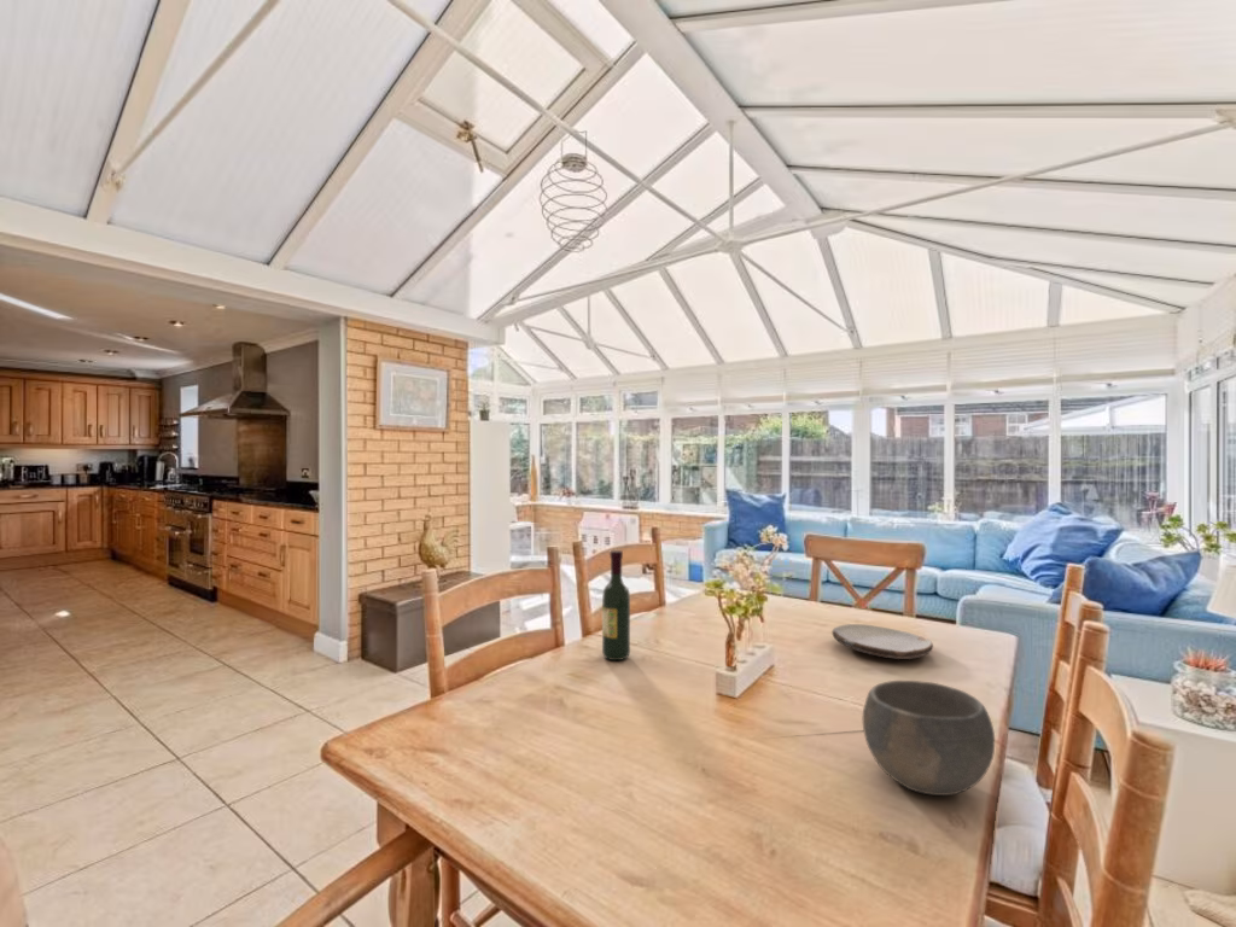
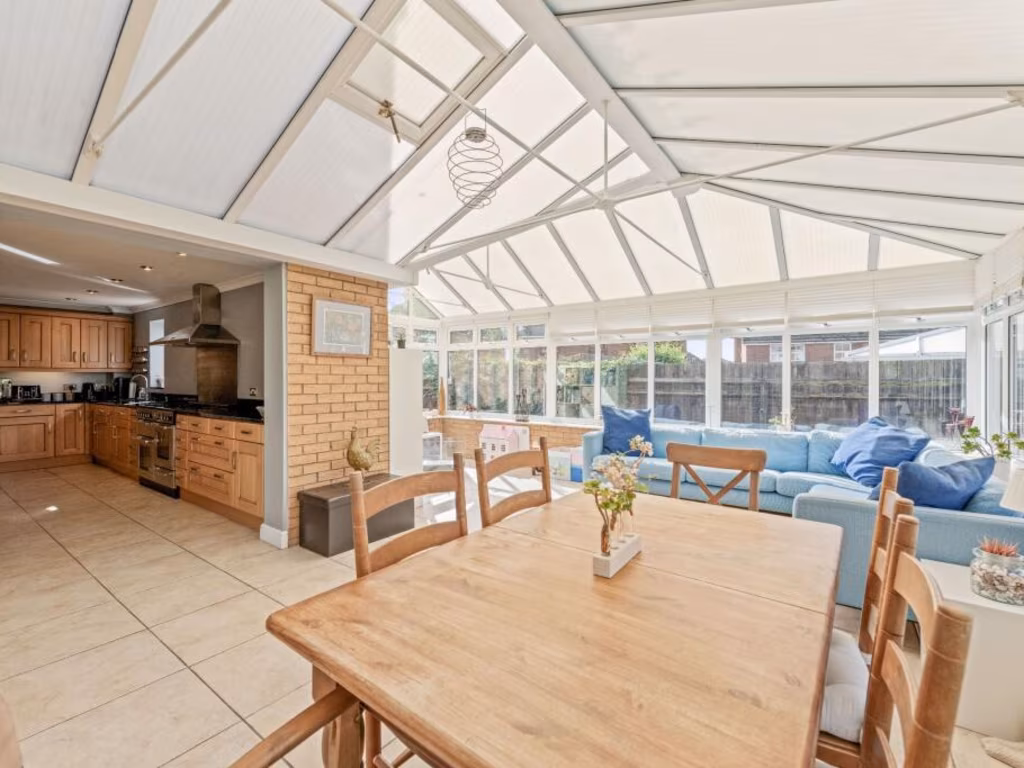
- plate (881, 641)
- wine bottle (616, 604)
- bowl (925, 737)
